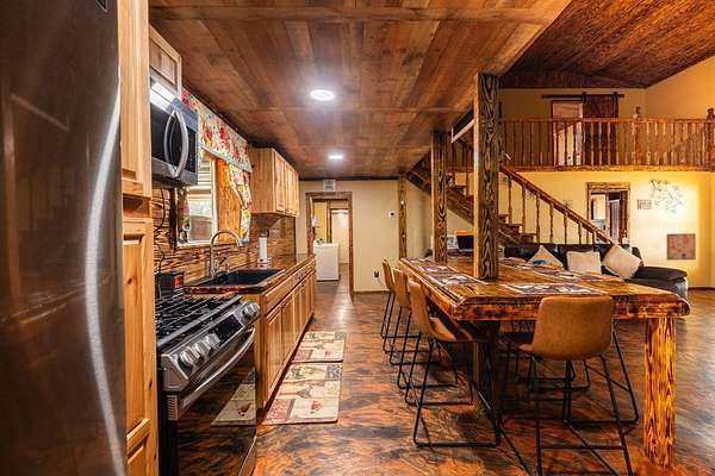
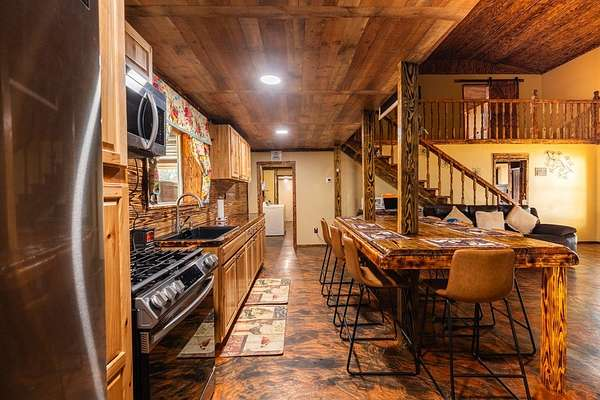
- wall art (680, 246)
